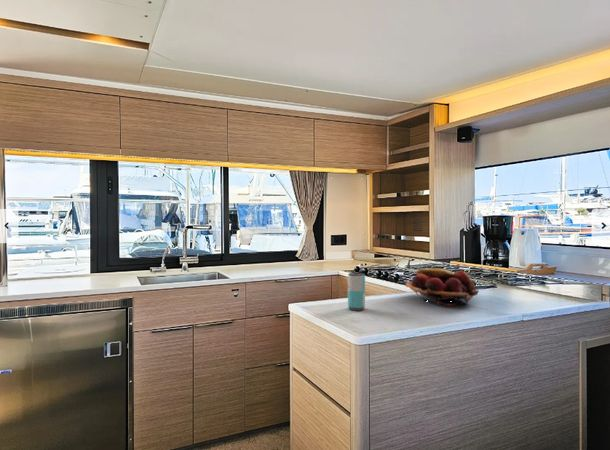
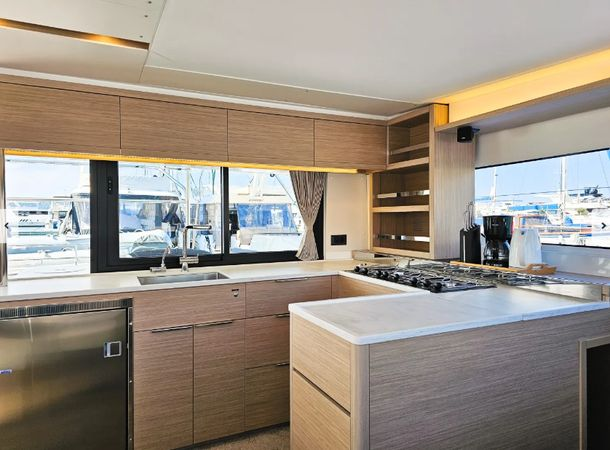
- fruit basket (441, 284)
- beverage can (356, 291)
